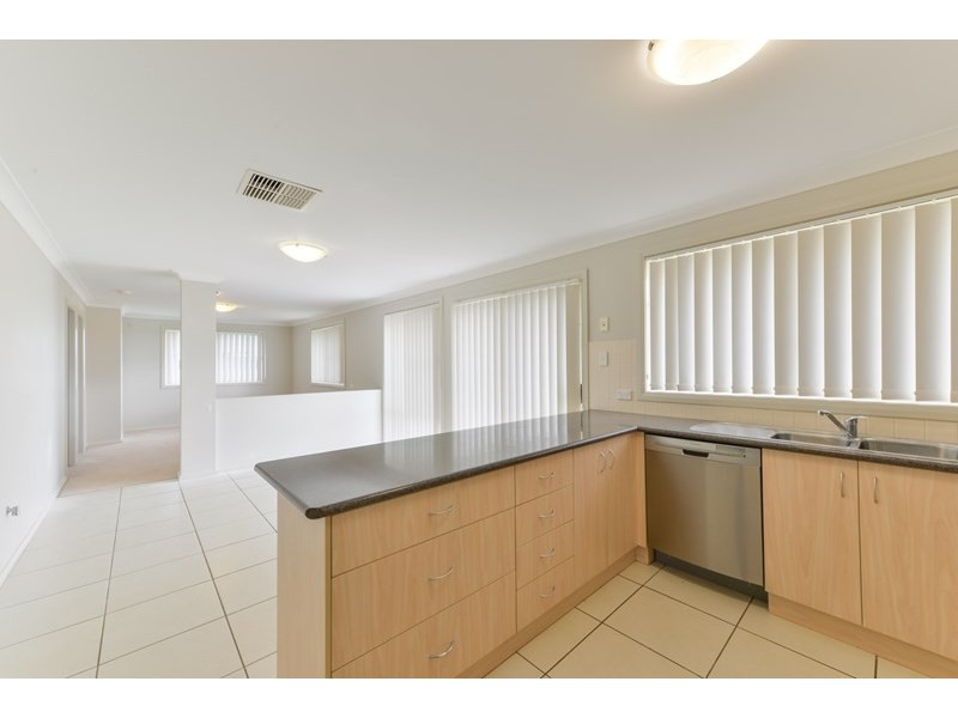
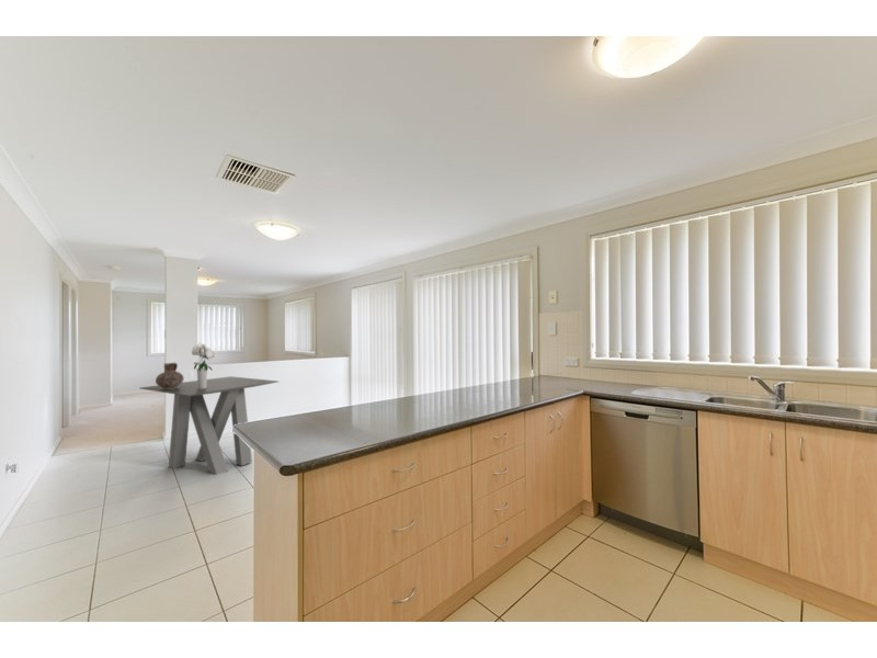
+ dining table (213, 423)
+ ceramic jug (170, 375)
+ bouquet (204, 364)
